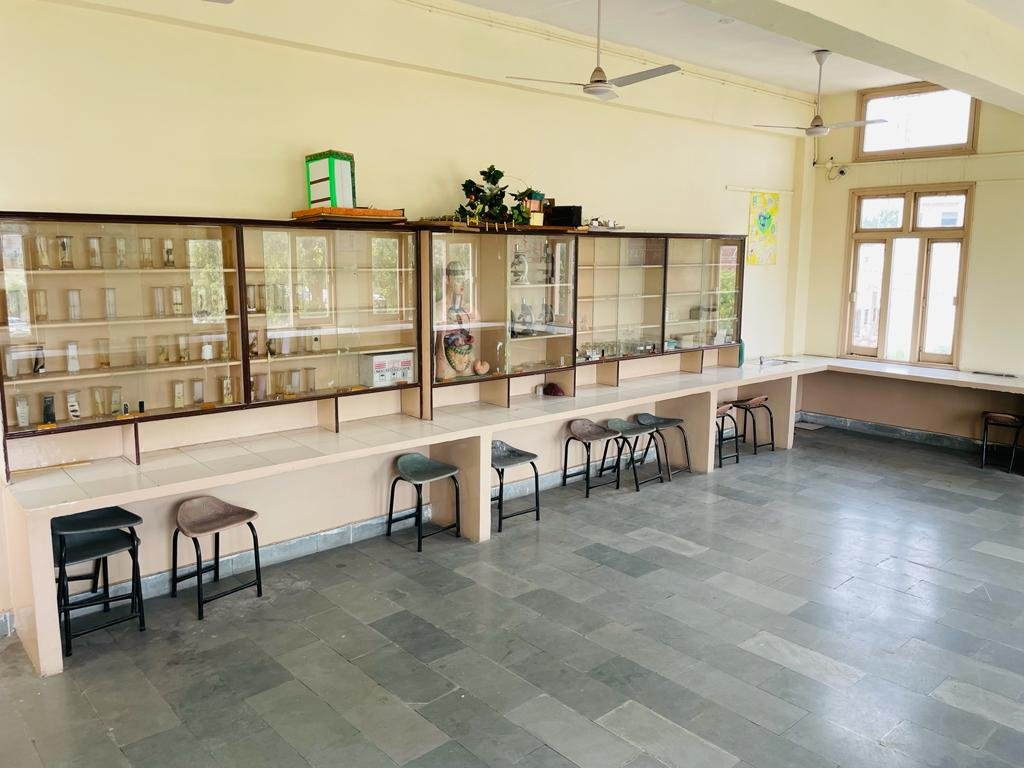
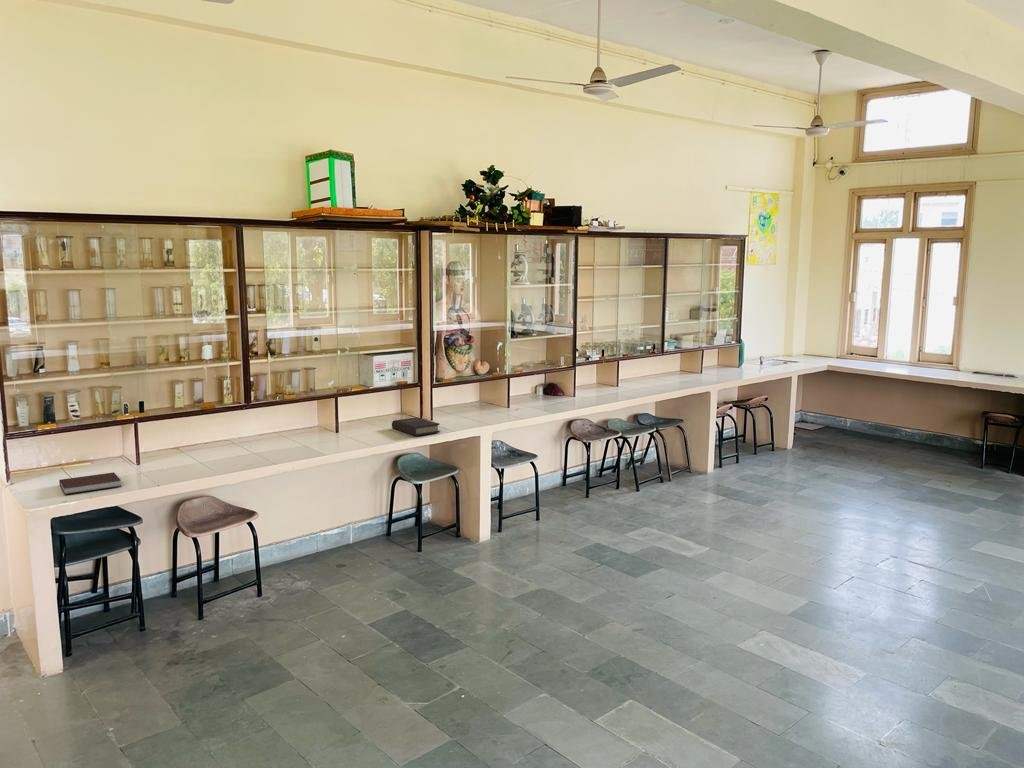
+ book (415, 426)
+ notebook (90, 482)
